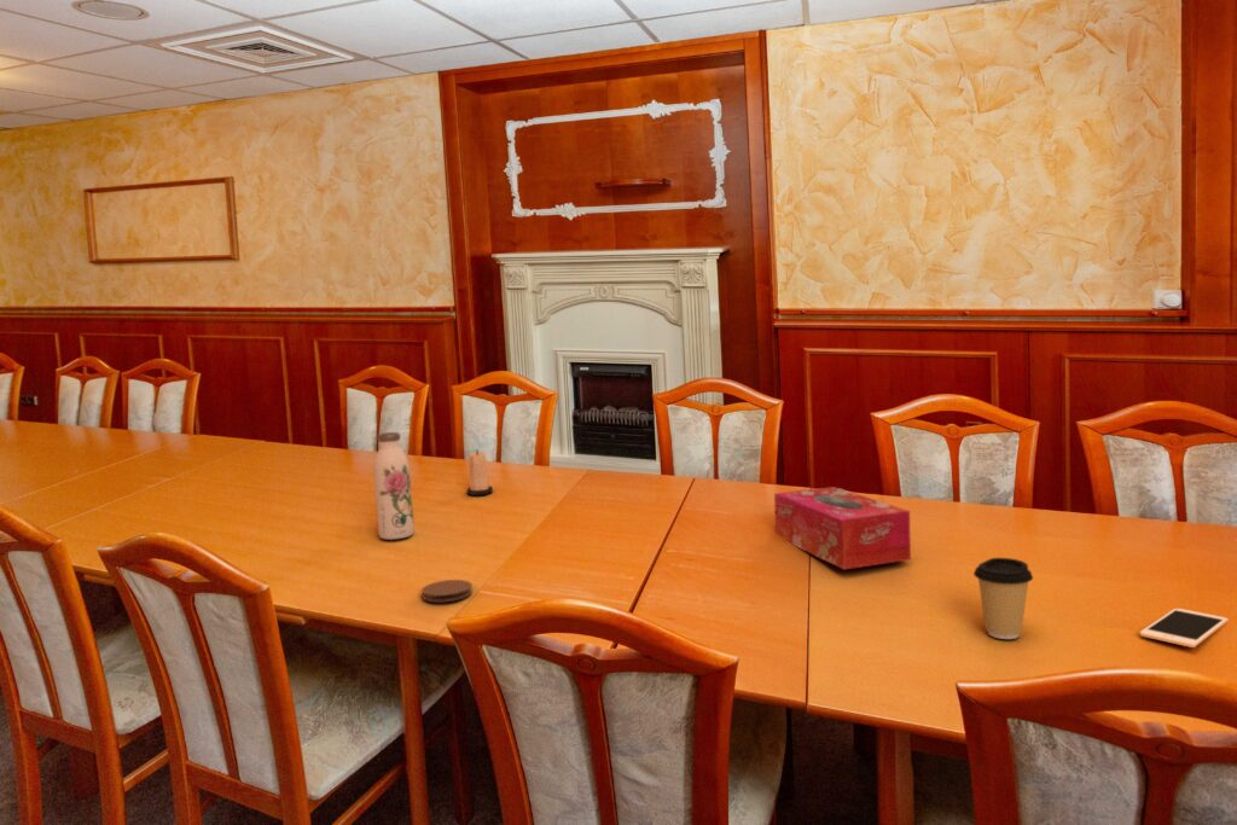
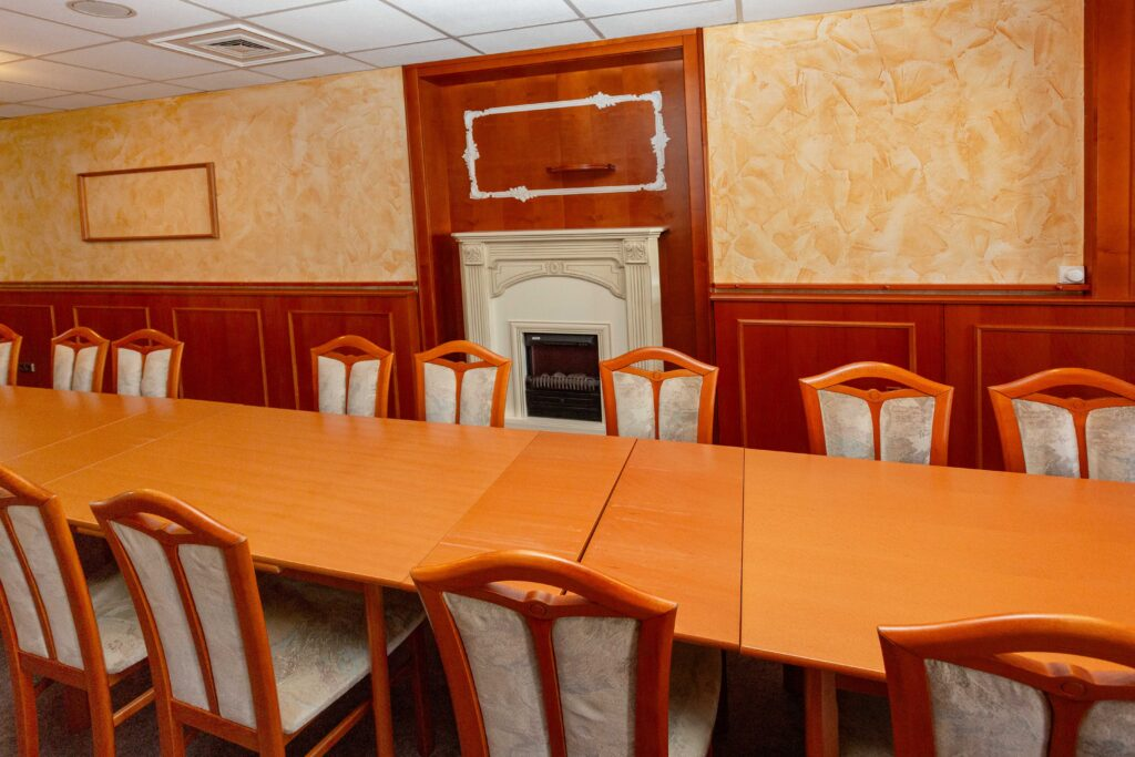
- candle (478, 470)
- coffee cup (1003, 598)
- coaster (447, 589)
- water bottle (393, 484)
- tissue box (837, 524)
- cell phone (1184, 626)
